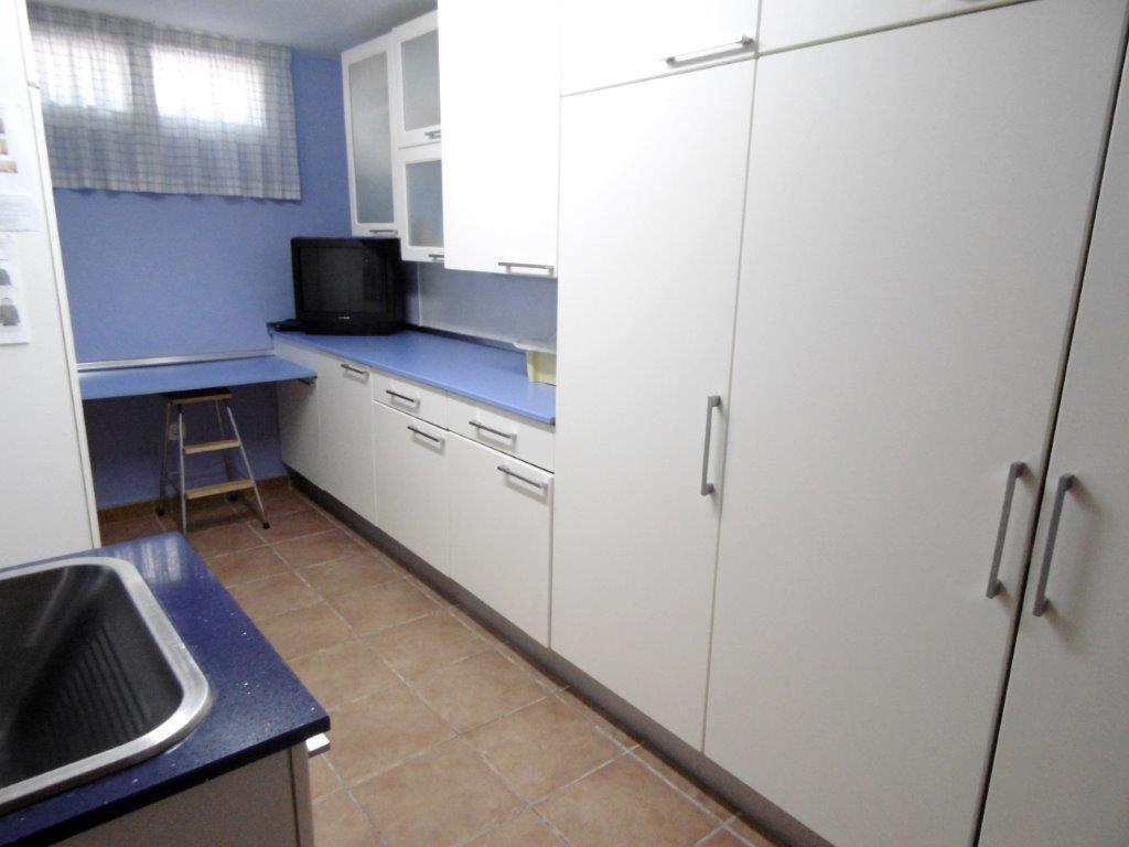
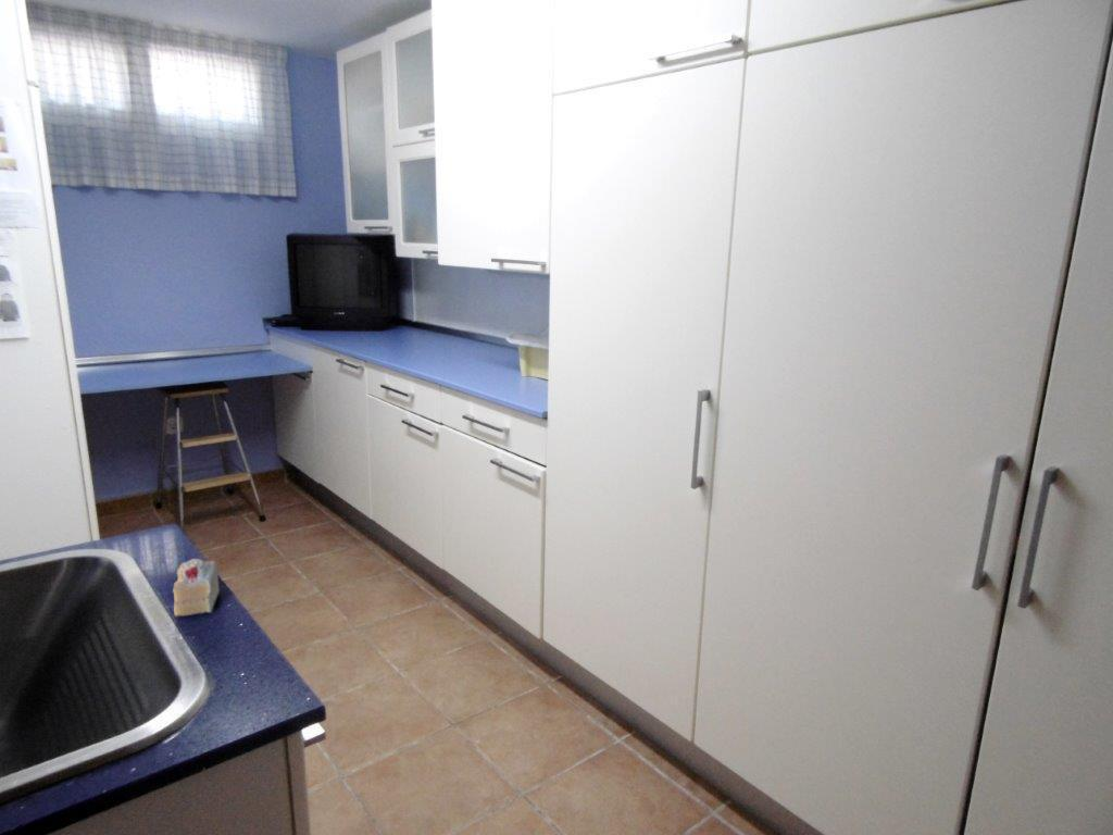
+ cake slice (196, 583)
